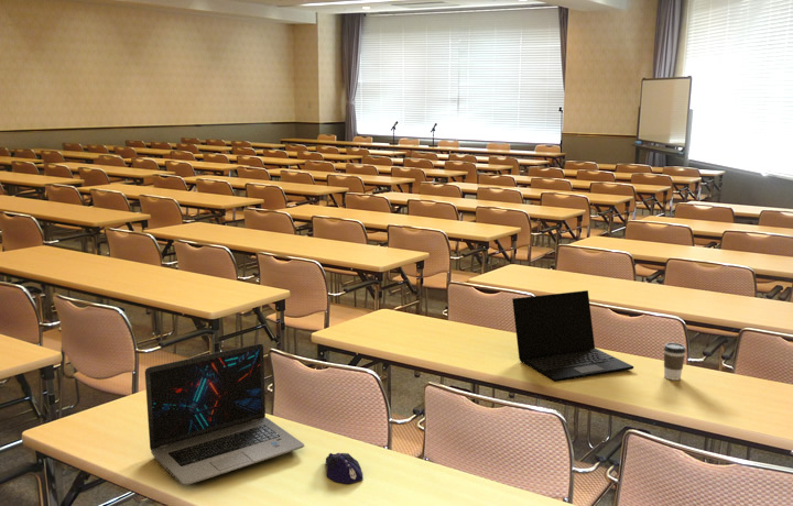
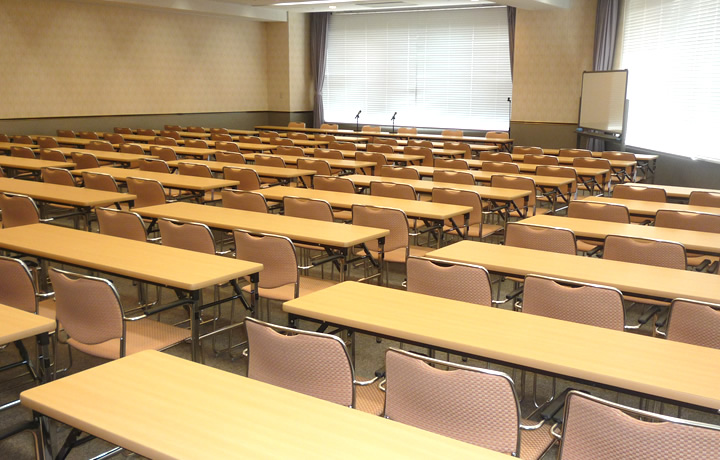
- laptop (572, 332)
- laptop (226, 410)
- coffee cup (673, 361)
- computer mouse (340, 462)
